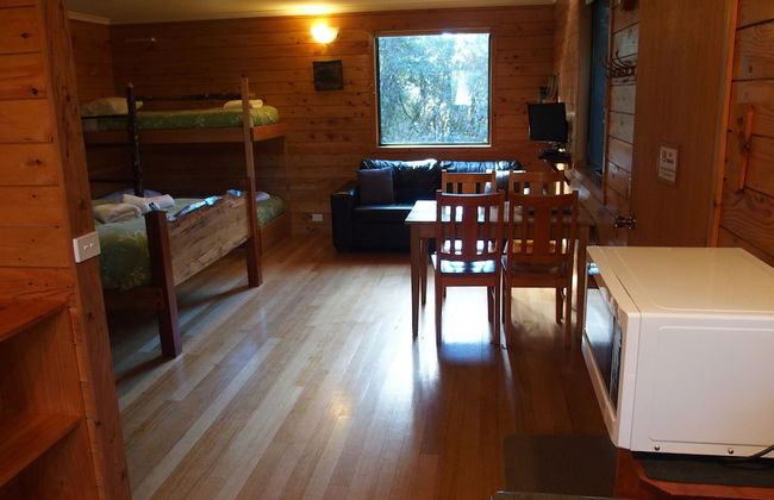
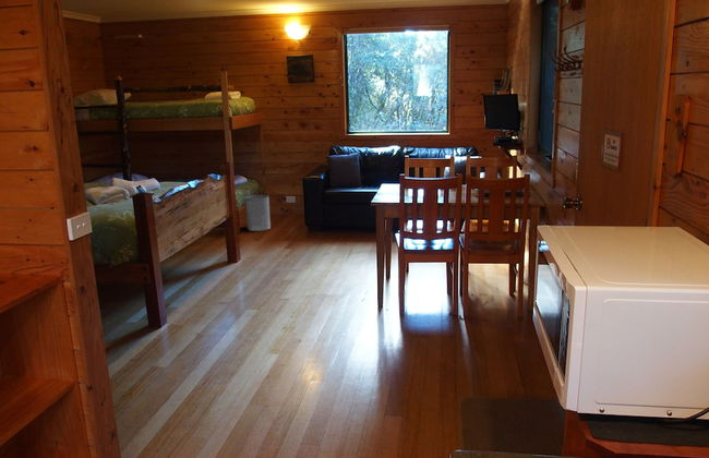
+ trash can (257, 213)
